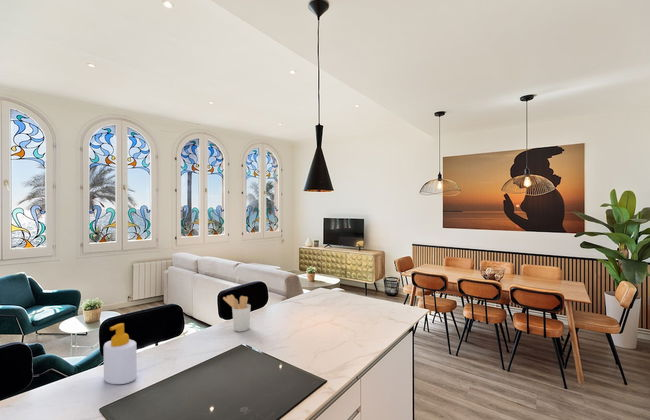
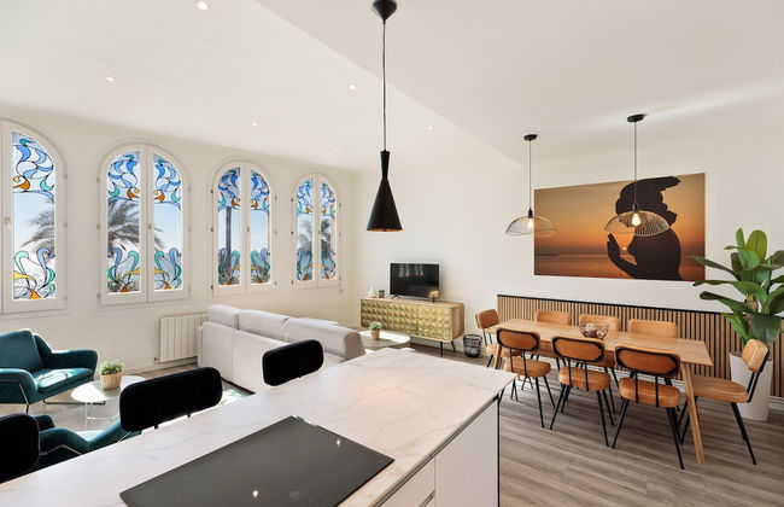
- soap bottle (120, 351)
- utensil holder (237, 311)
